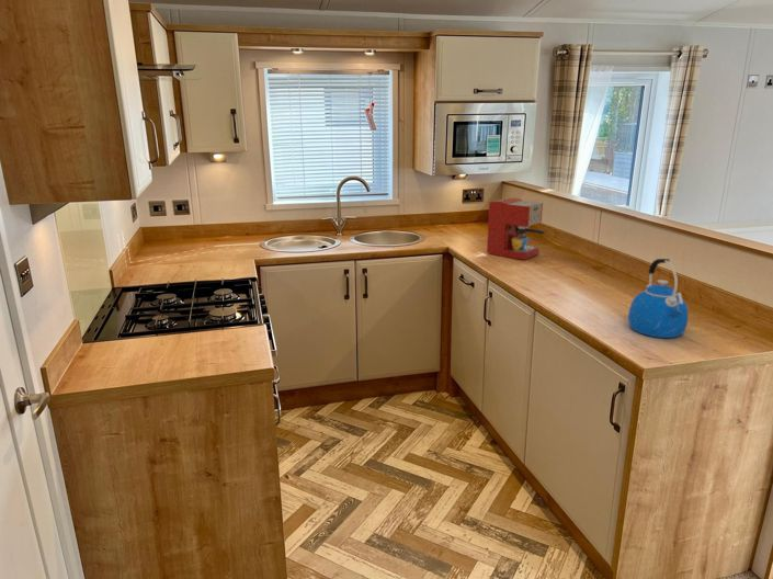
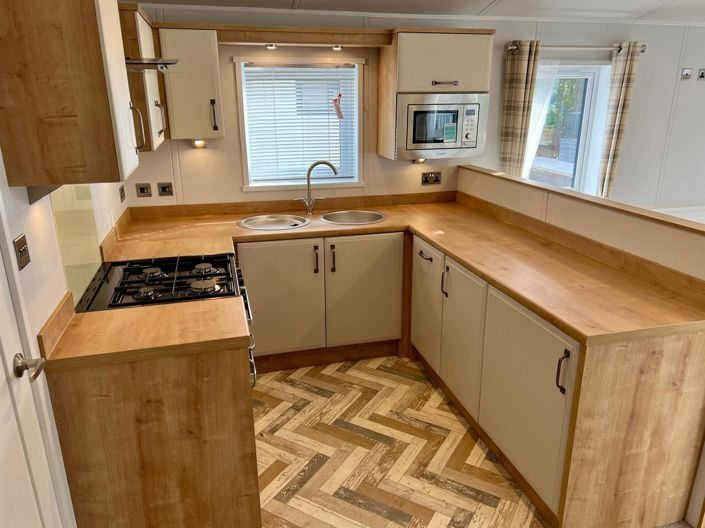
- coffee maker (514, 227)
- kettle (664, 296)
